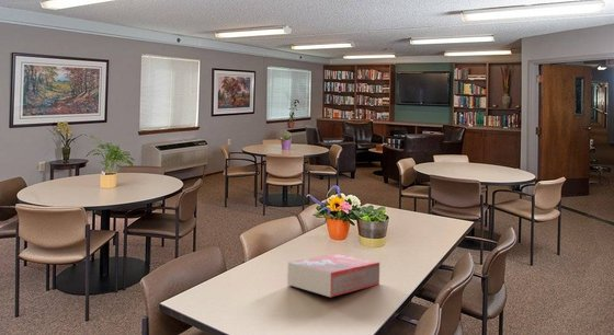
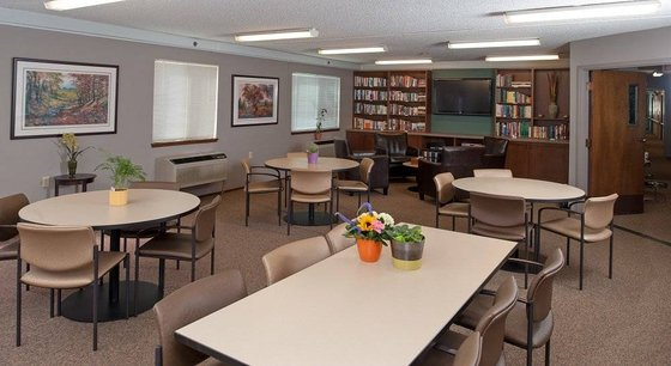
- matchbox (333, 273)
